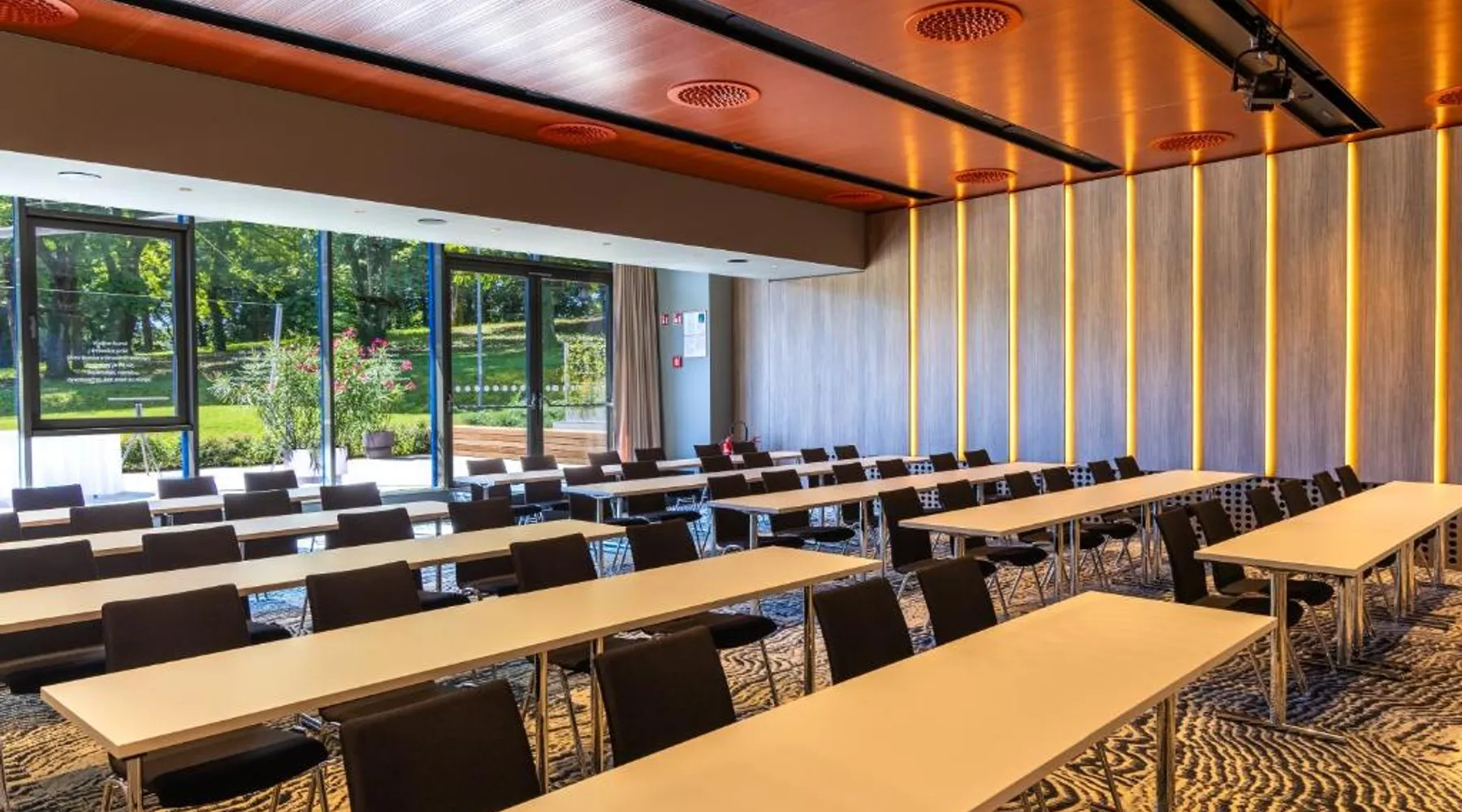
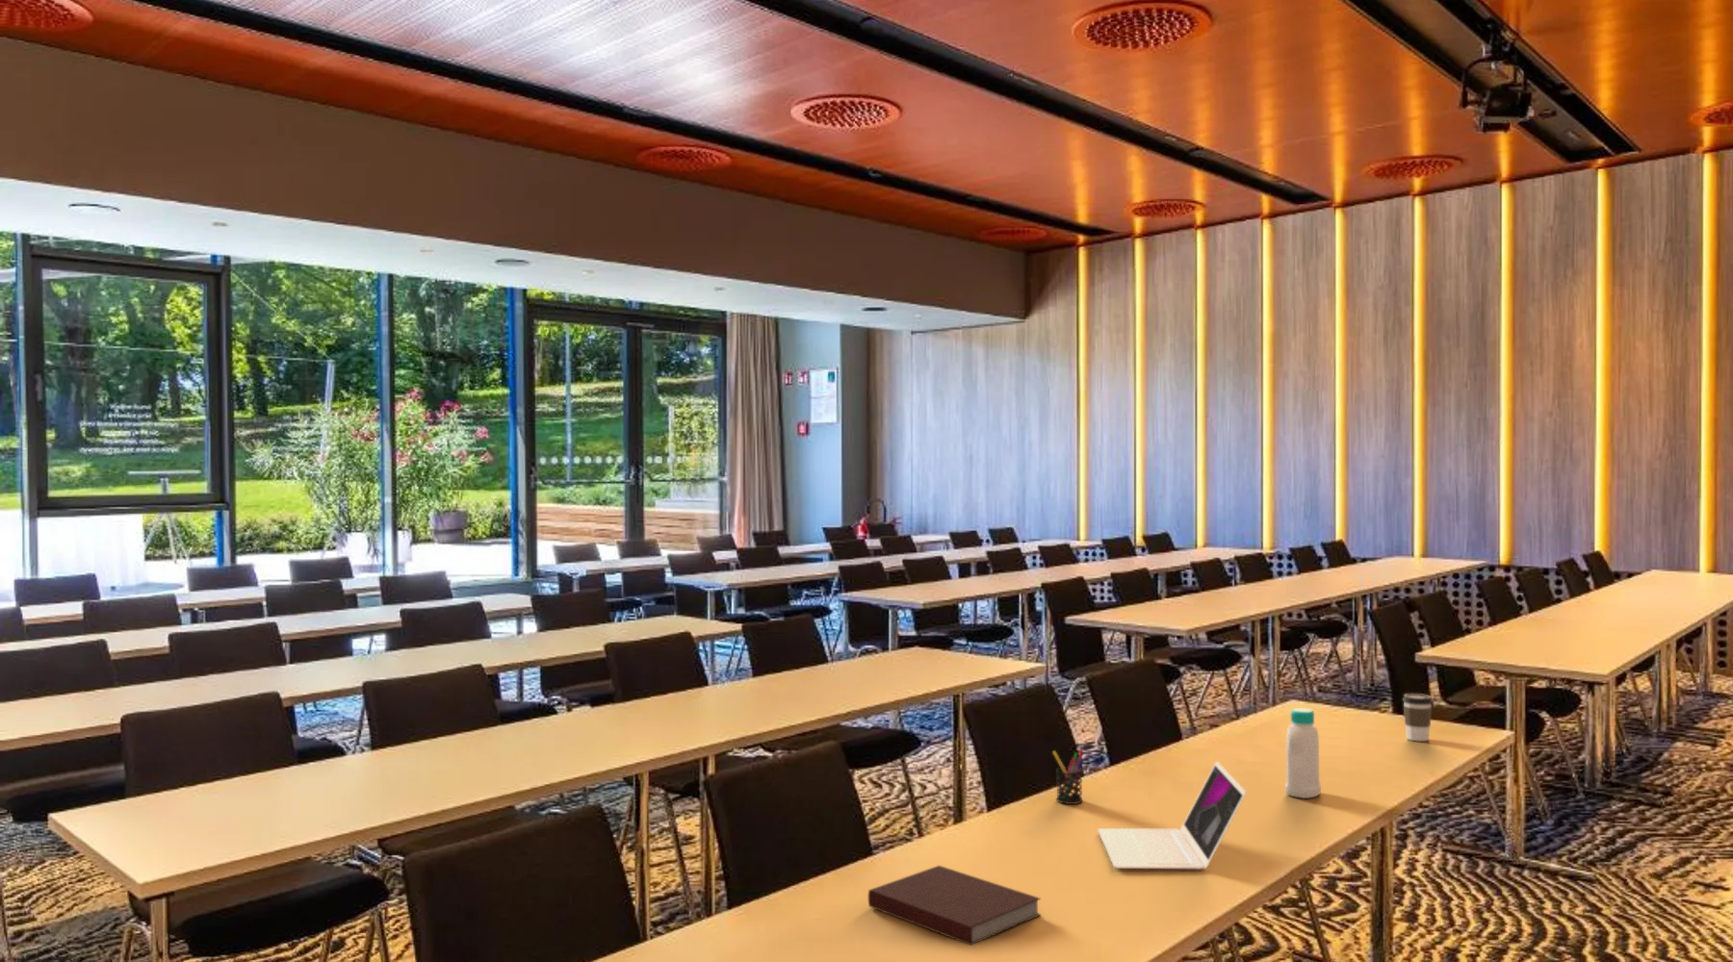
+ bottle (1303, 751)
+ notebook (953, 903)
+ laptop (1185, 819)
+ pen holder (1072, 774)
+ coffee cup (1418, 717)
